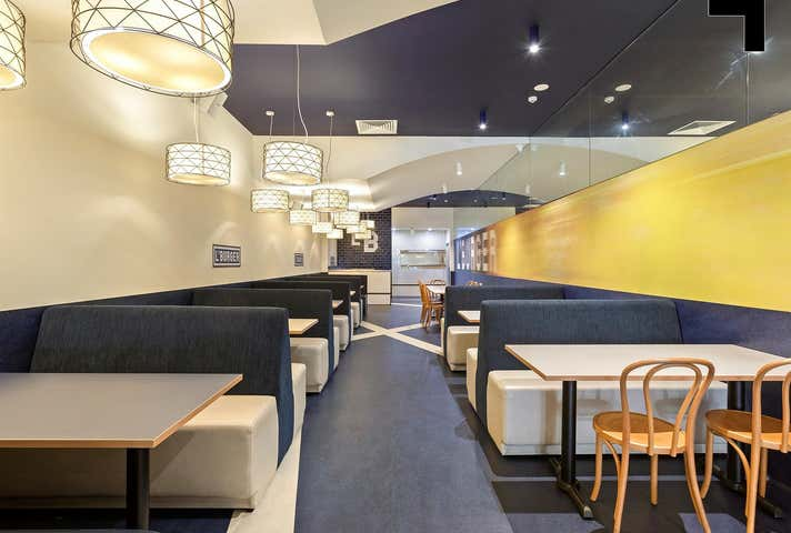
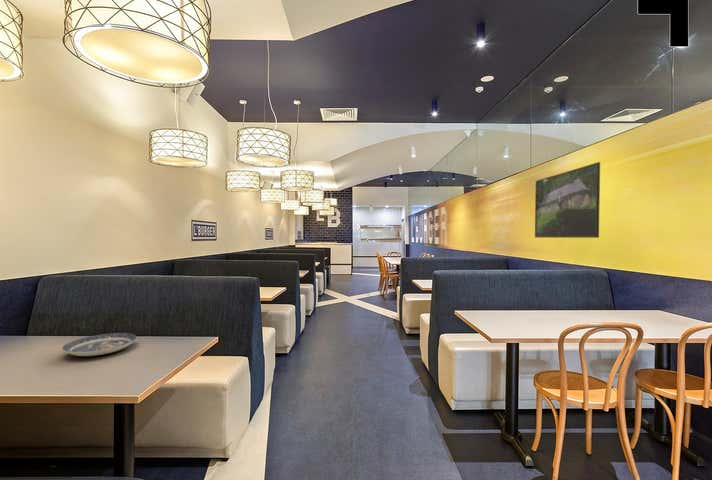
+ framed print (562, 205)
+ plate (101, 345)
